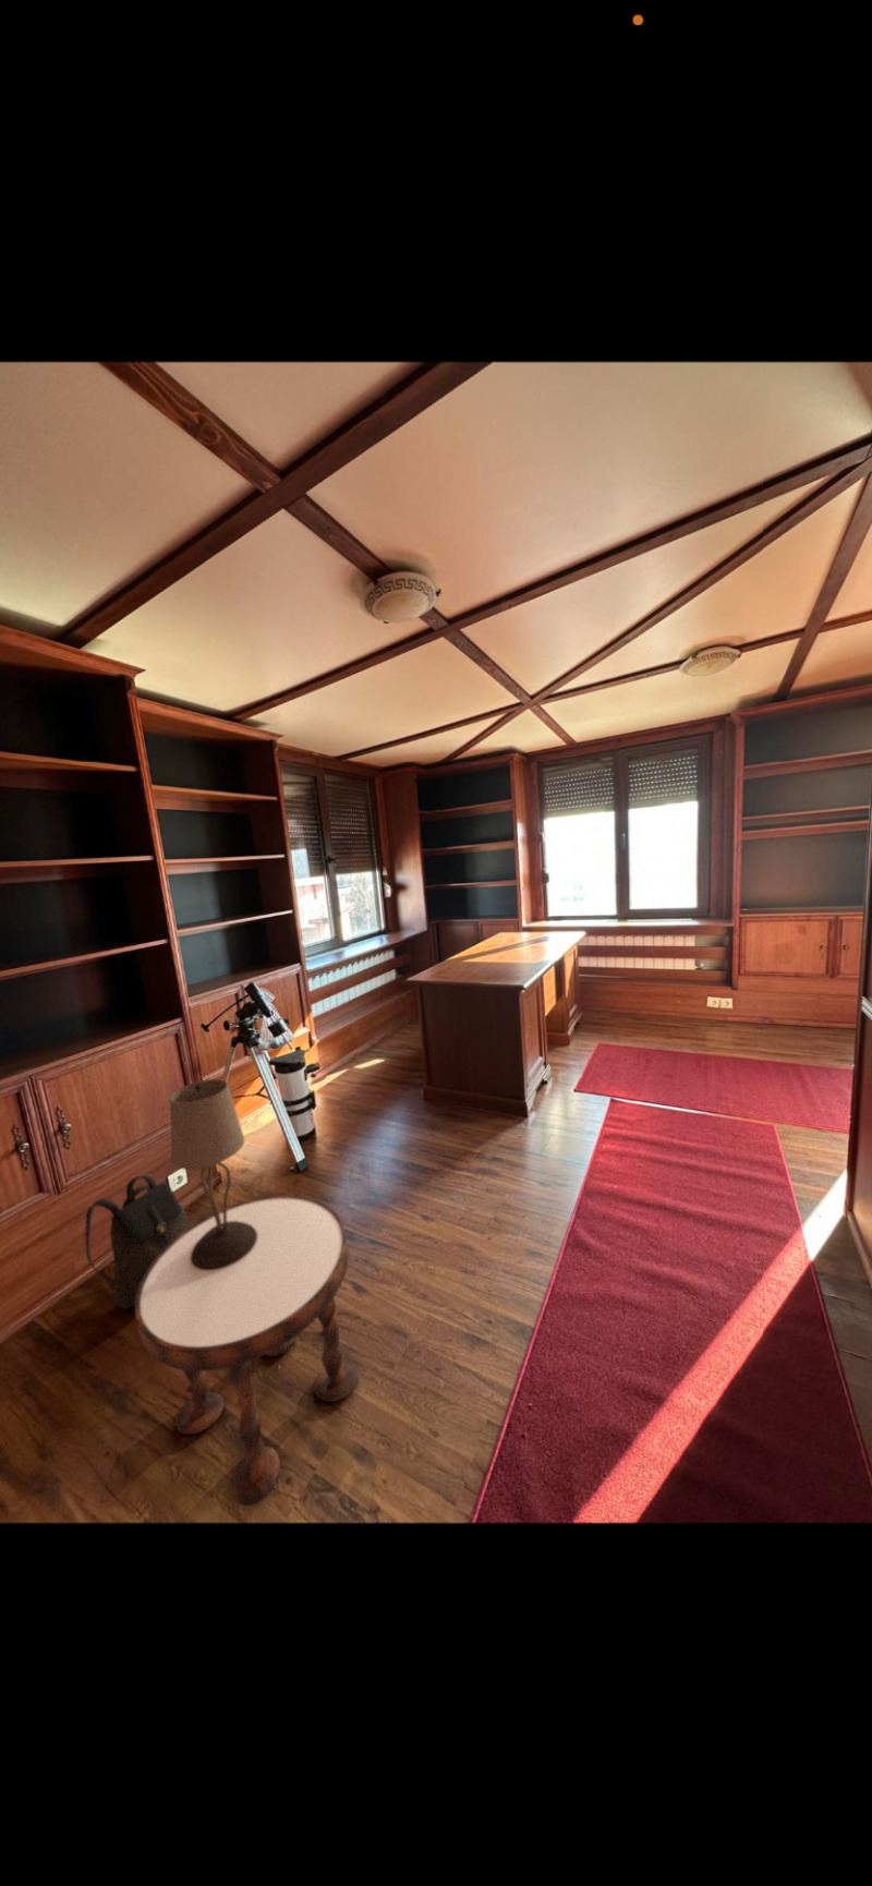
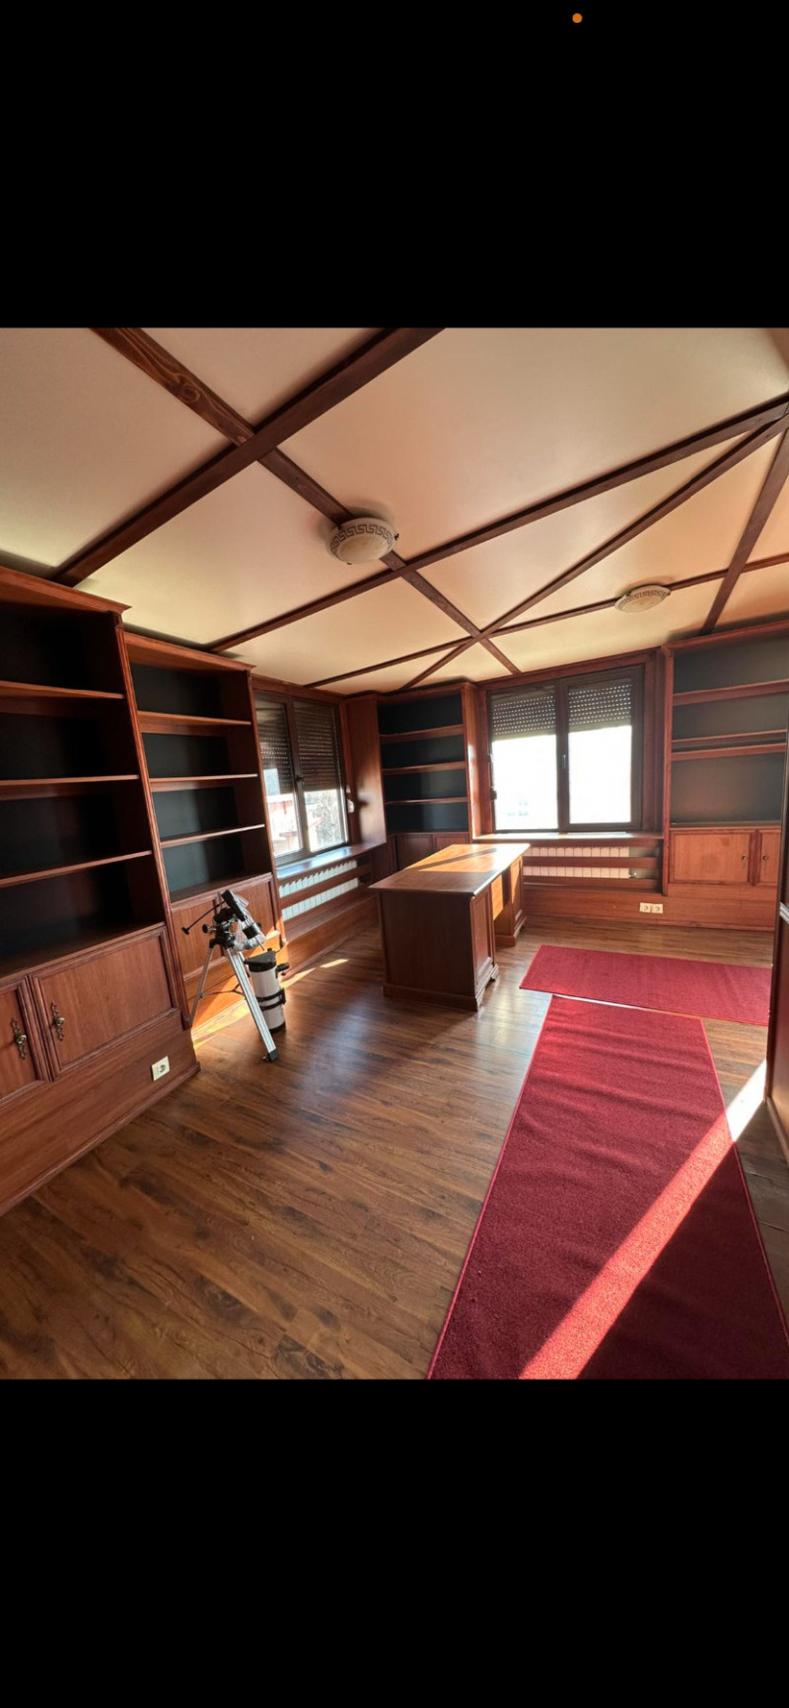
- backpack (141, 1230)
- side table (259, 1330)
- table lamp (212, 1166)
